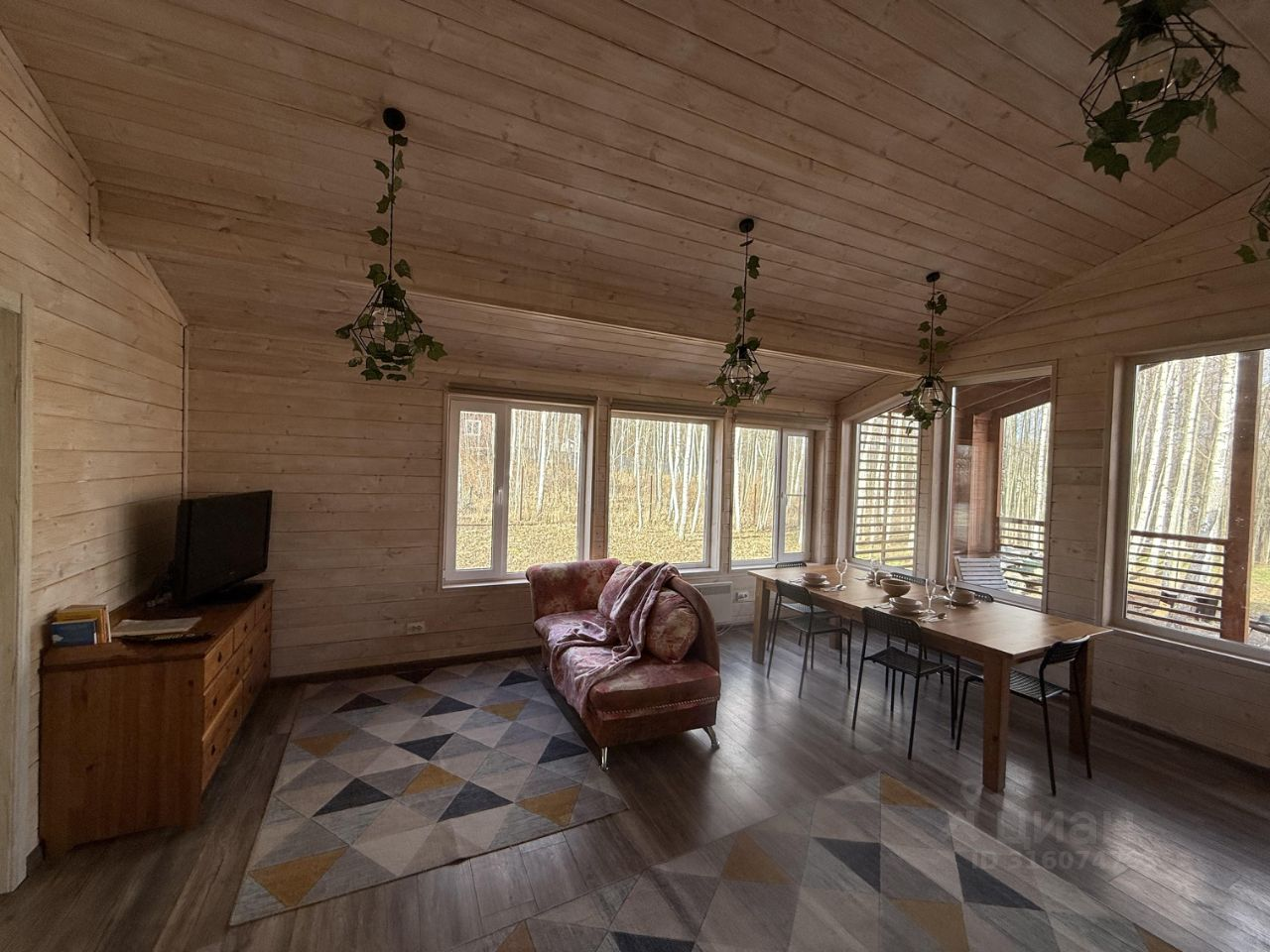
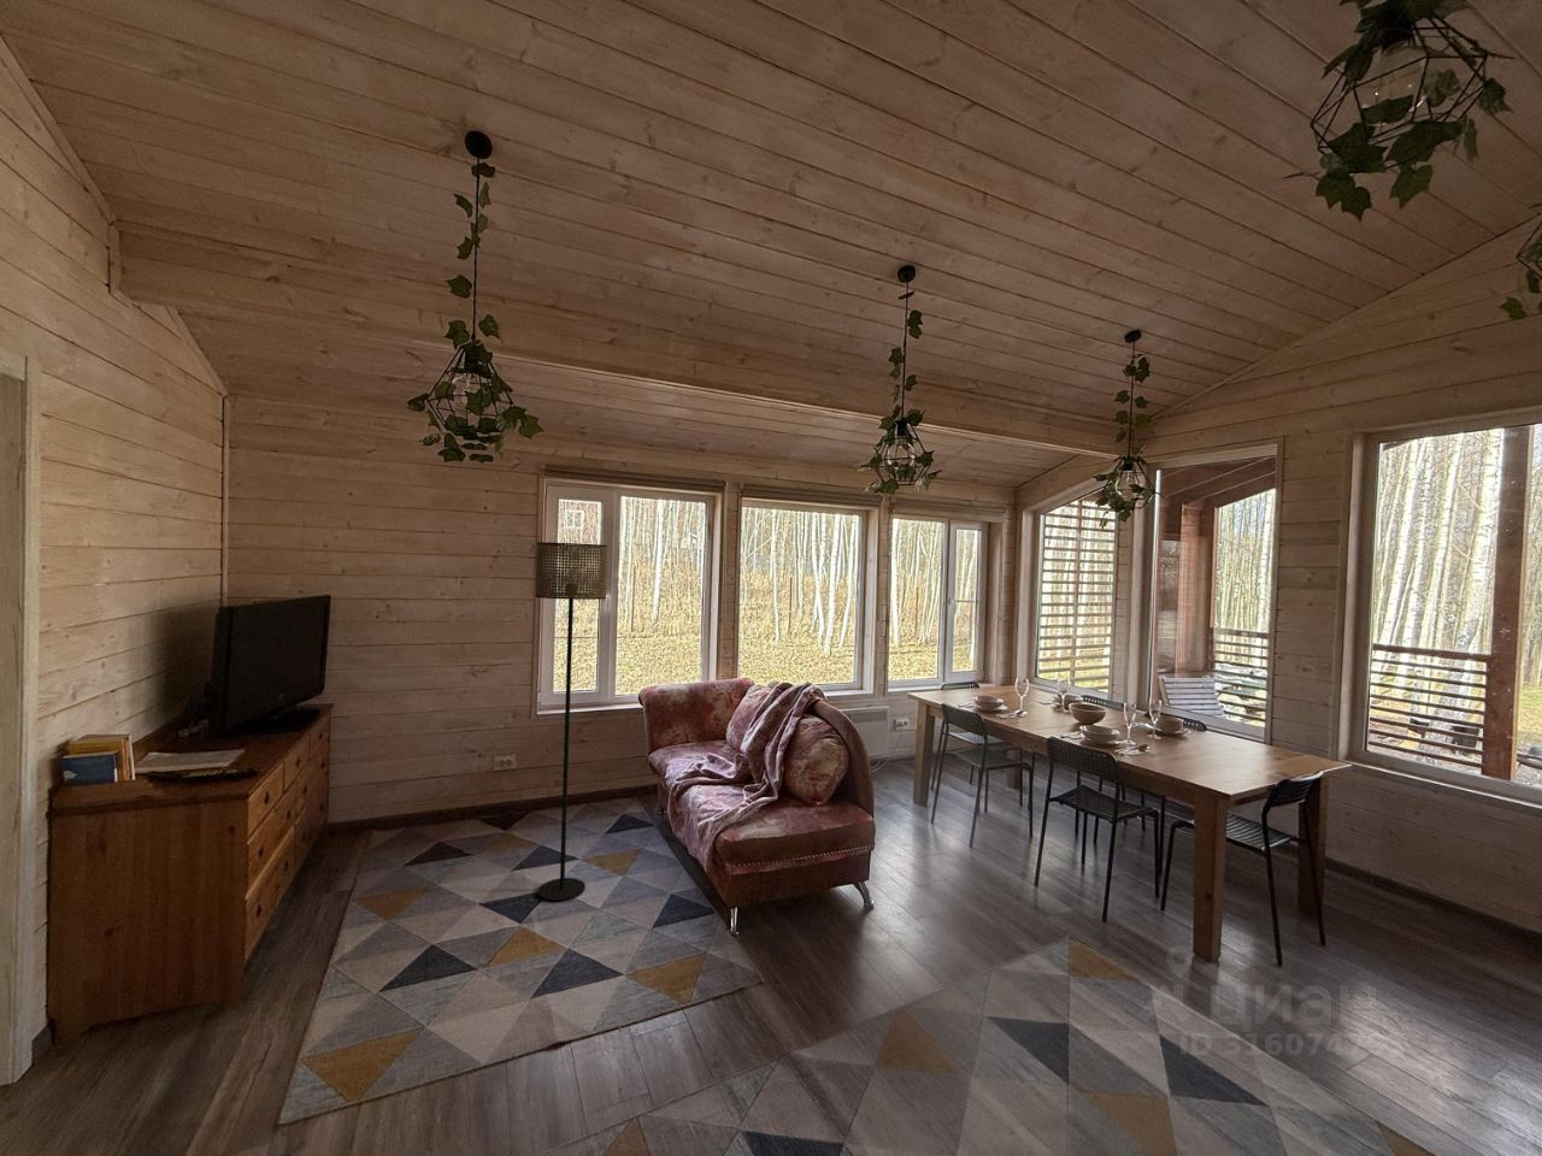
+ floor lamp (566, 716)
